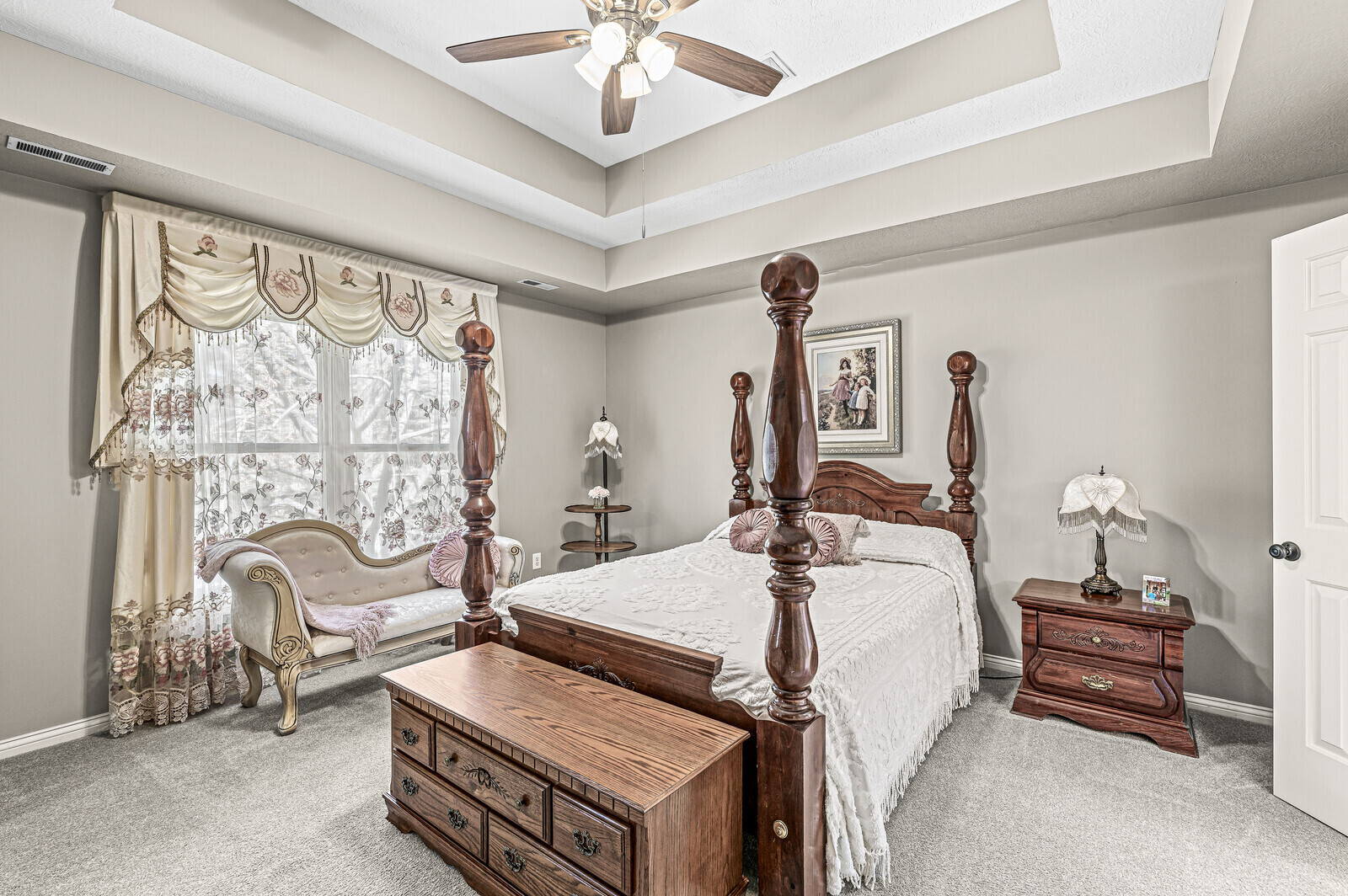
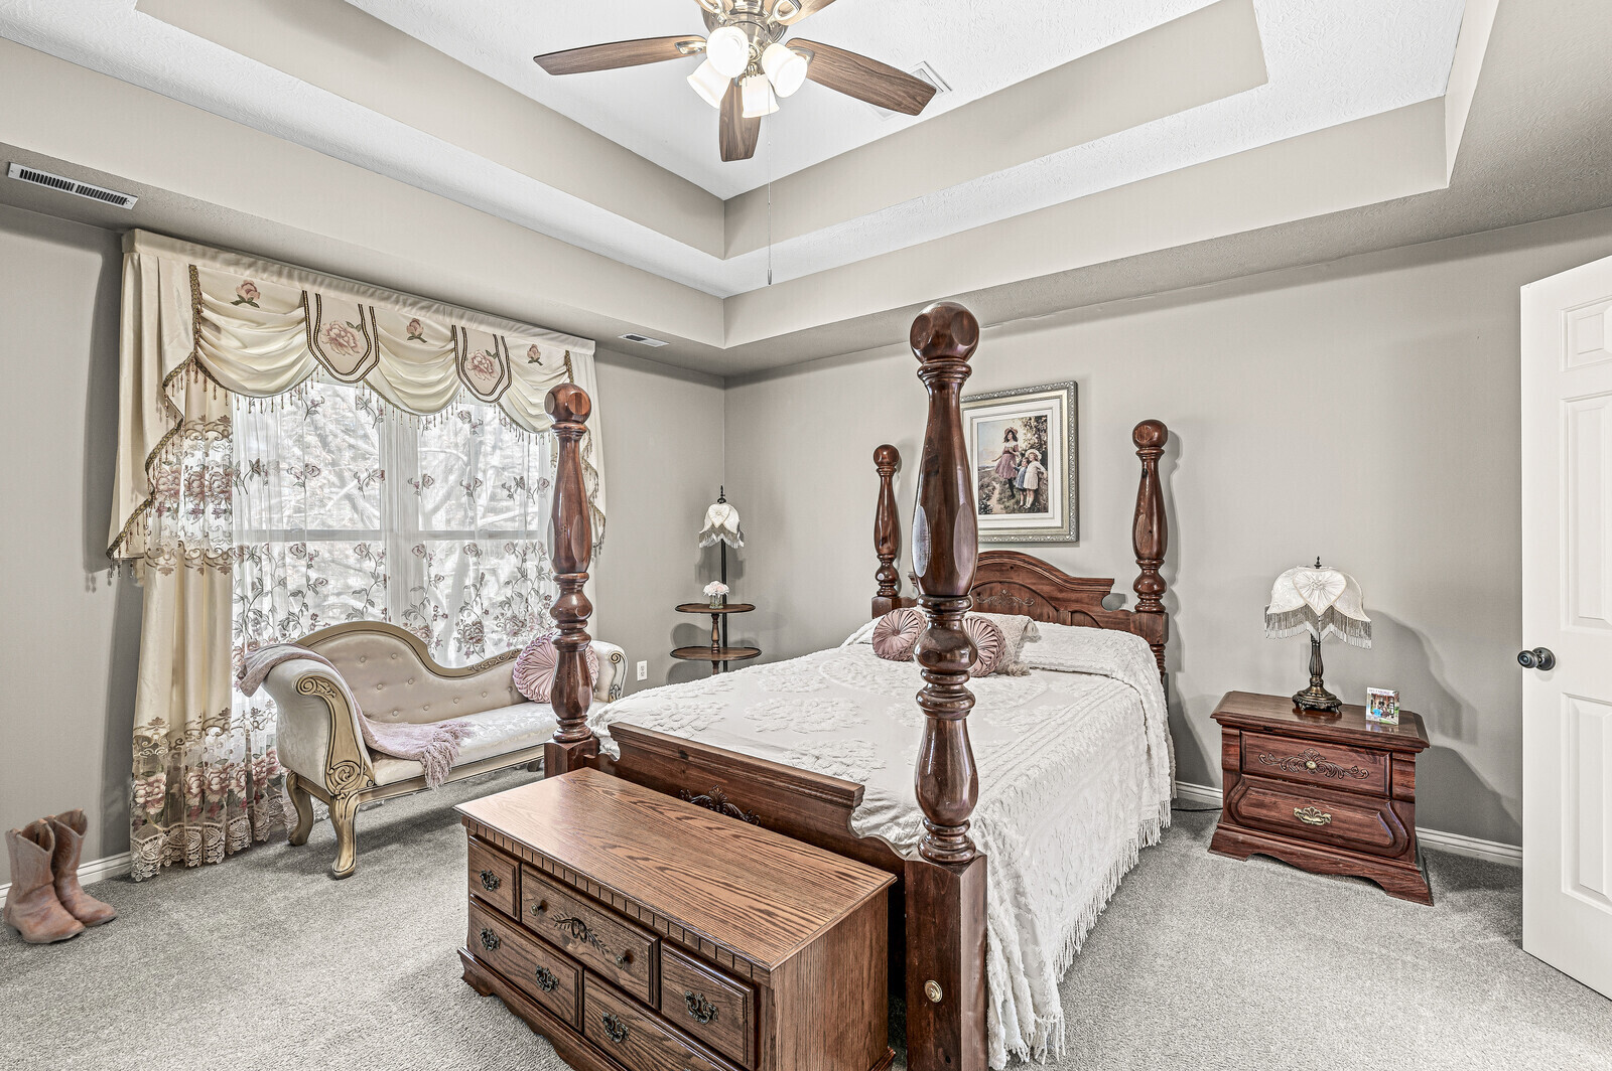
+ boots (61, 870)
